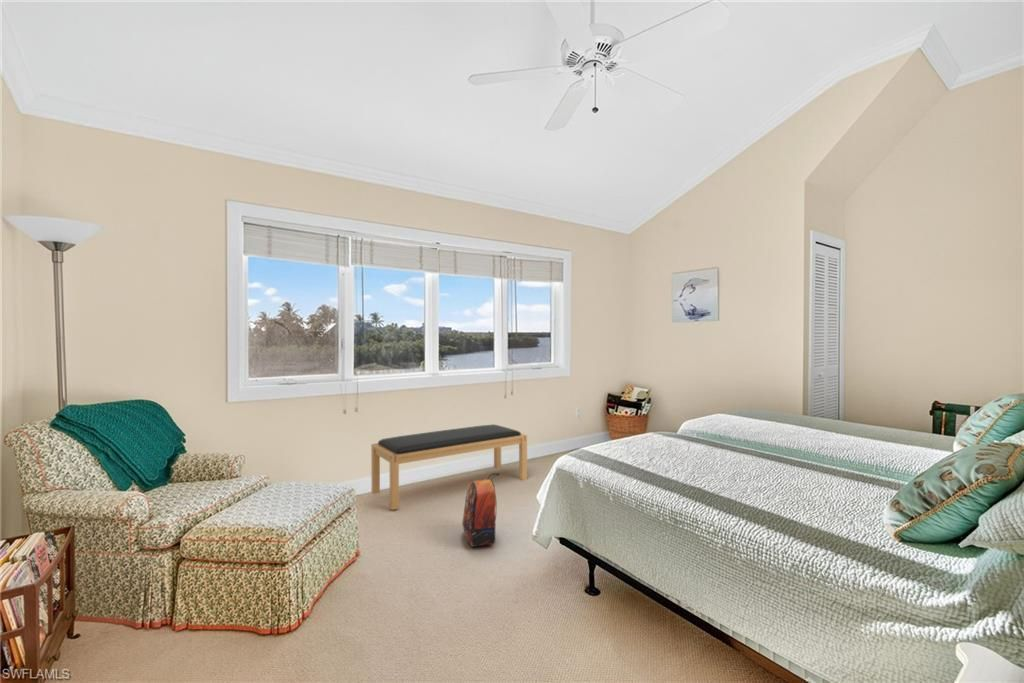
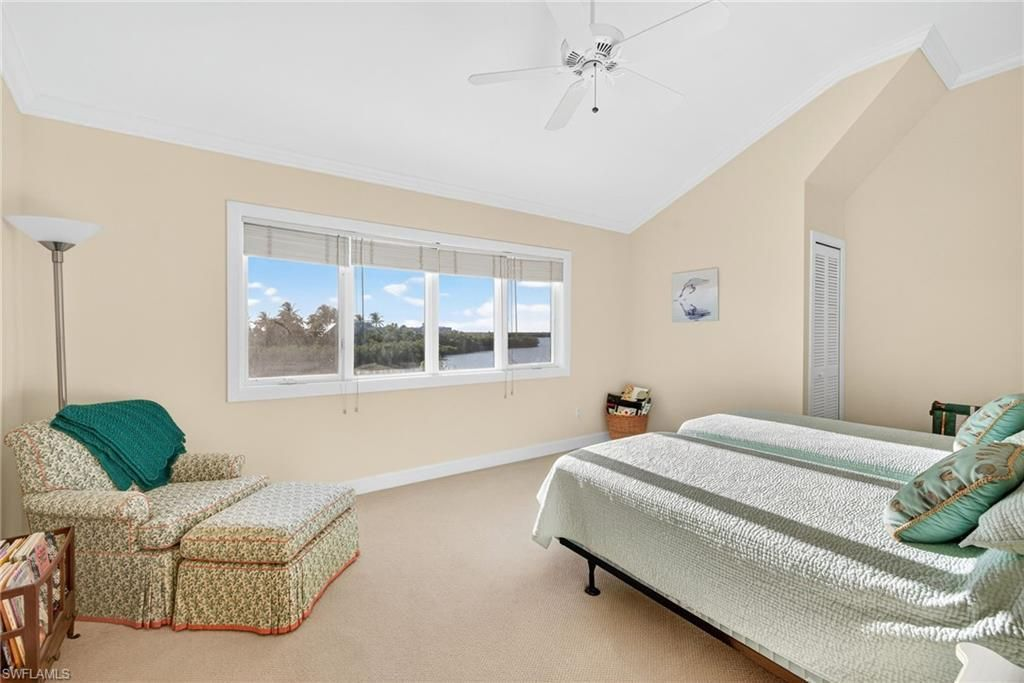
- bench (452, 454)
- backpack (481, 507)
